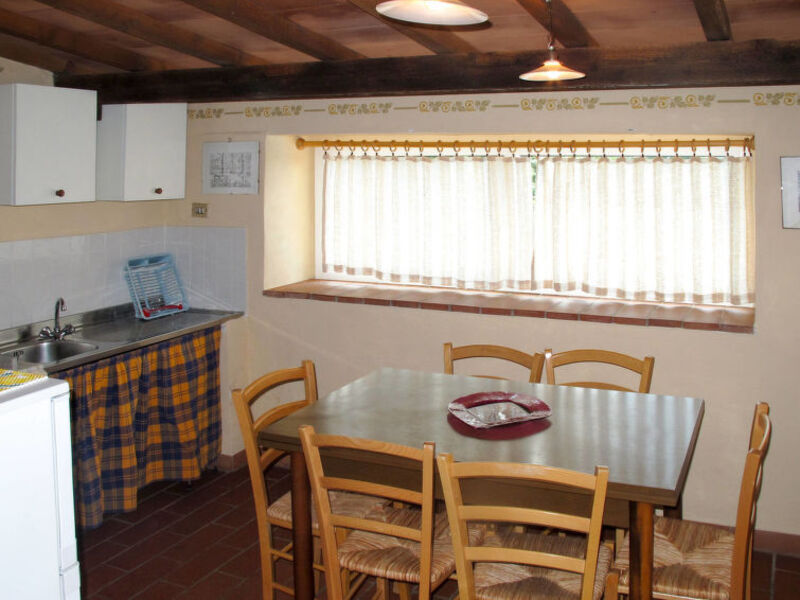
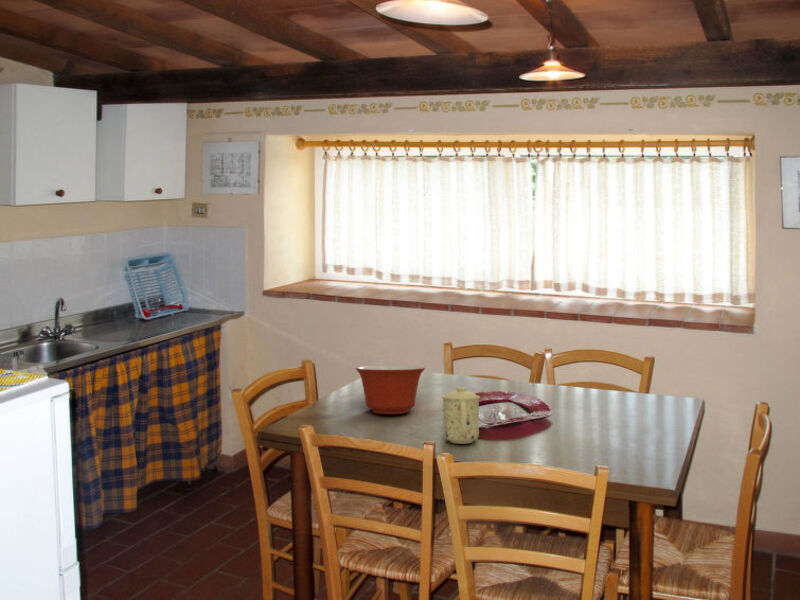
+ mixing bowl (390, 389)
+ mug (461, 415)
